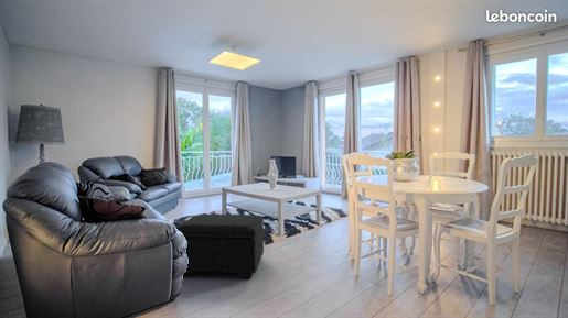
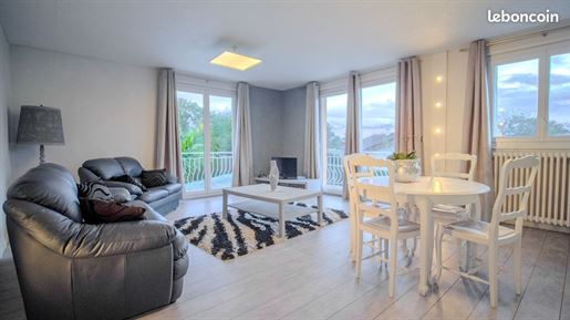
- footstool (222, 243)
